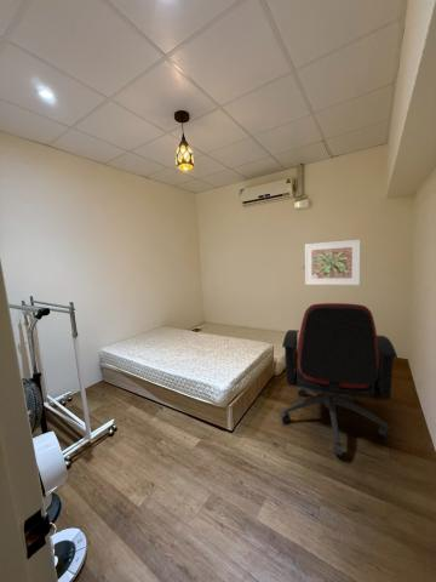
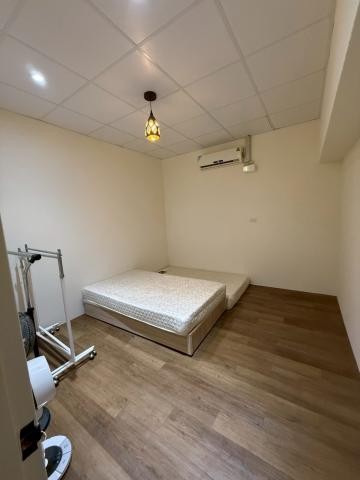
- office chair (331, 360)
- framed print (331, 263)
